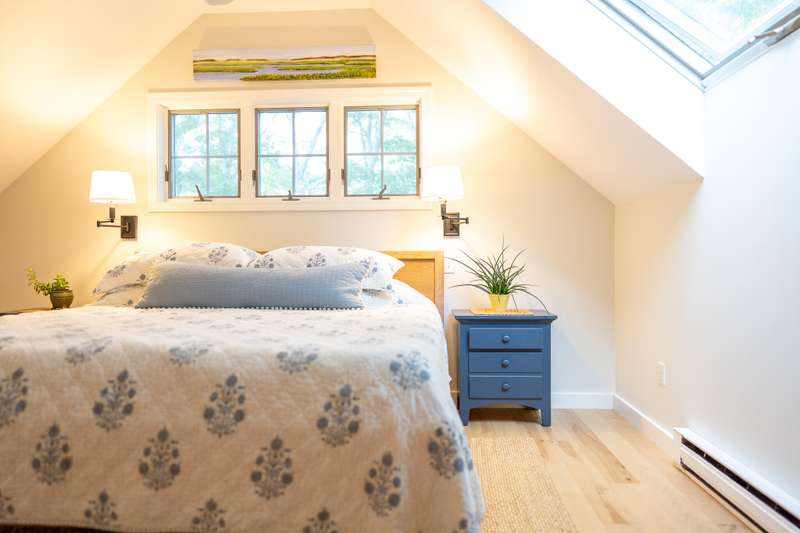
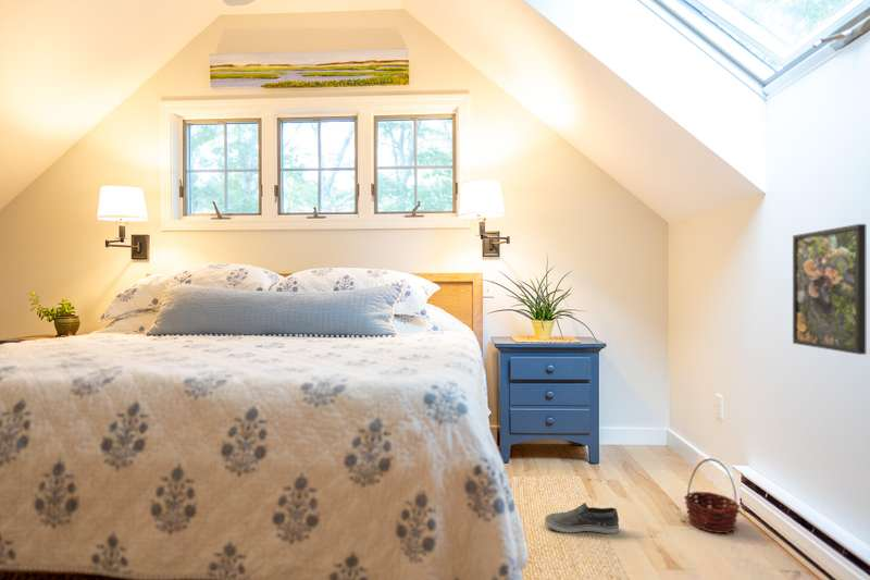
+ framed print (825, 288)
+ basket (709, 492)
+ shoe (581, 515)
